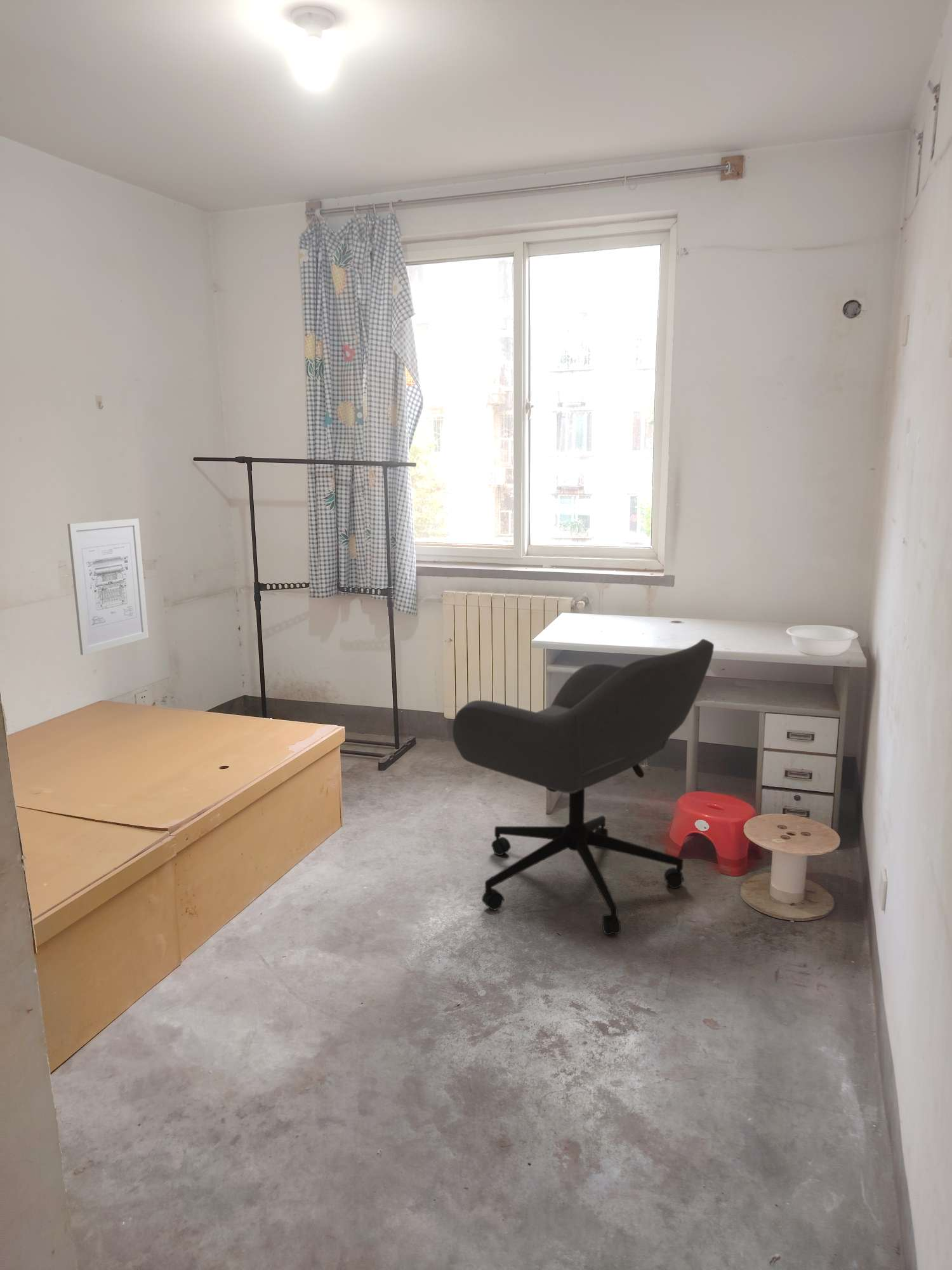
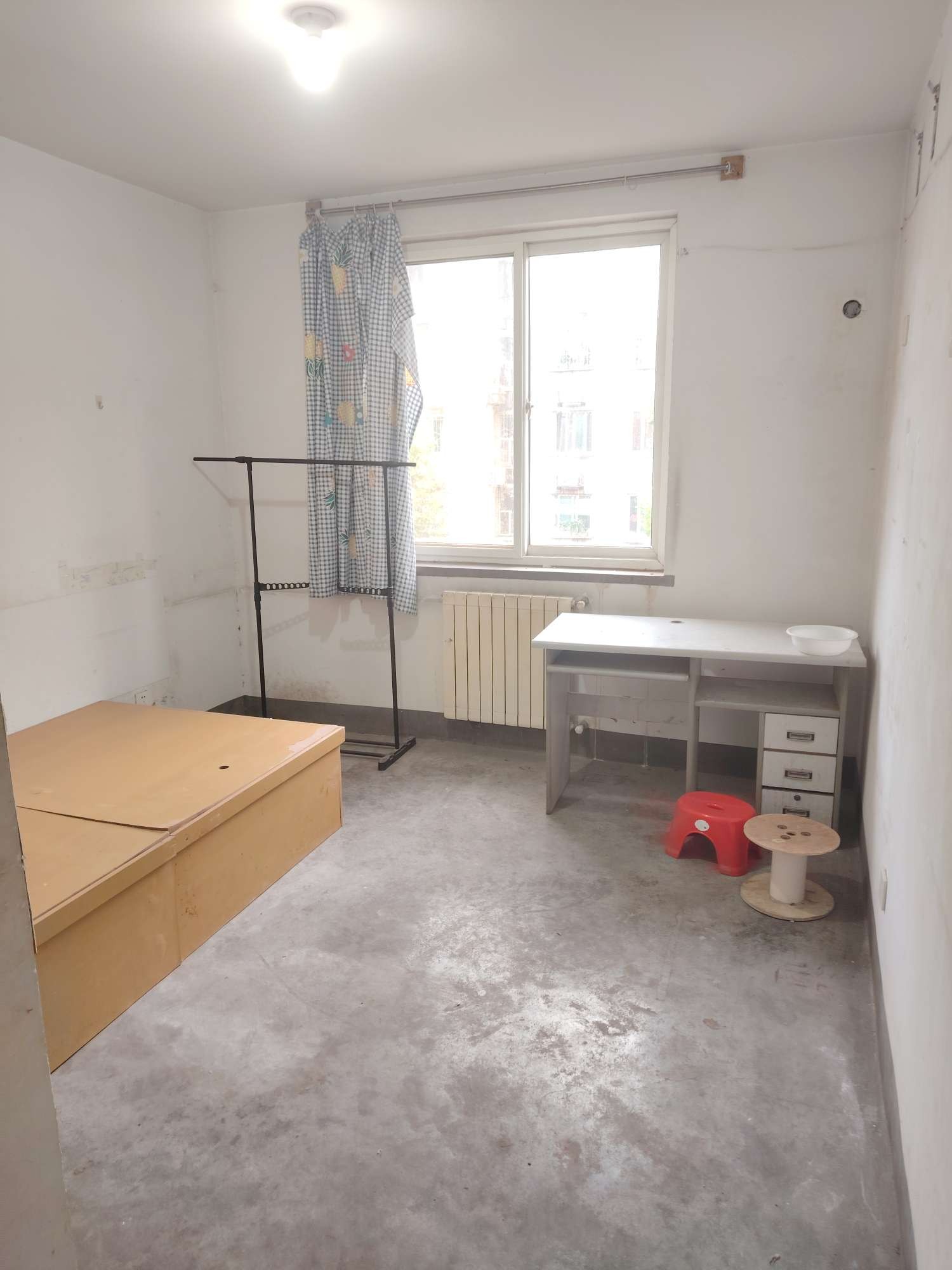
- office chair (583, 763)
- wall art (110, 584)
